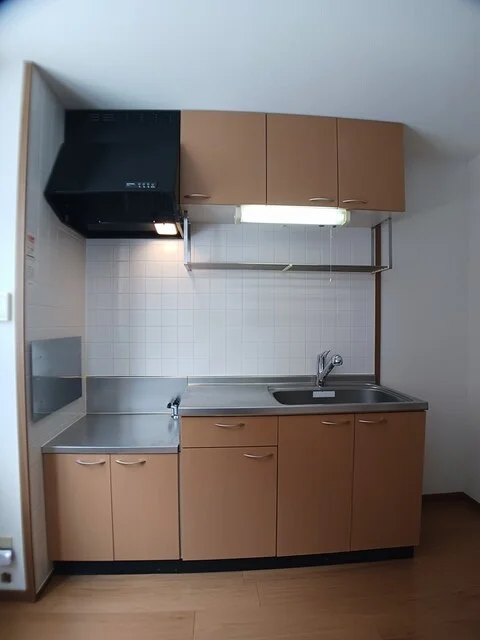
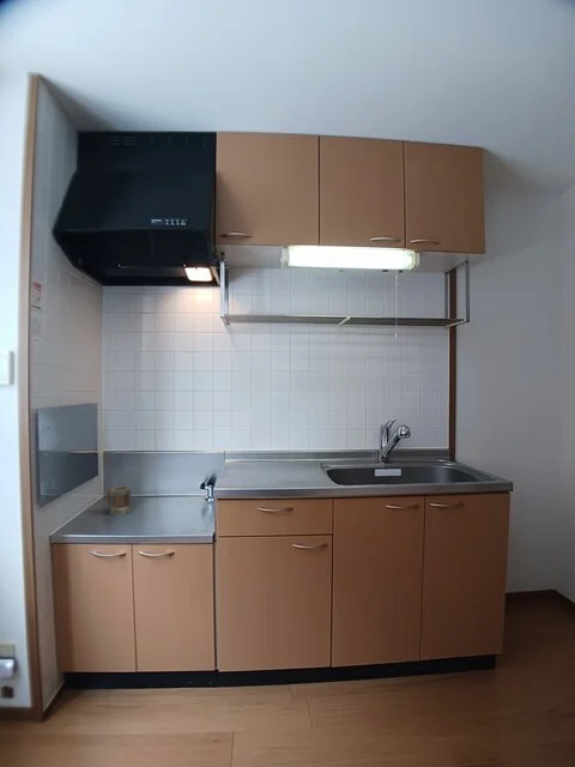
+ mug (119, 499)
